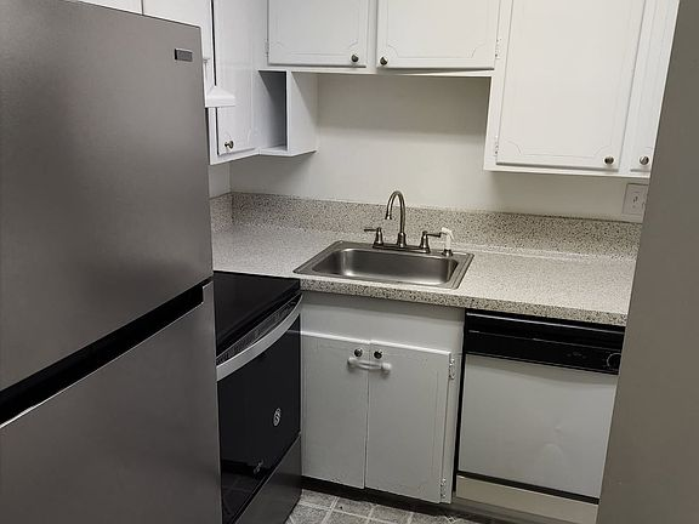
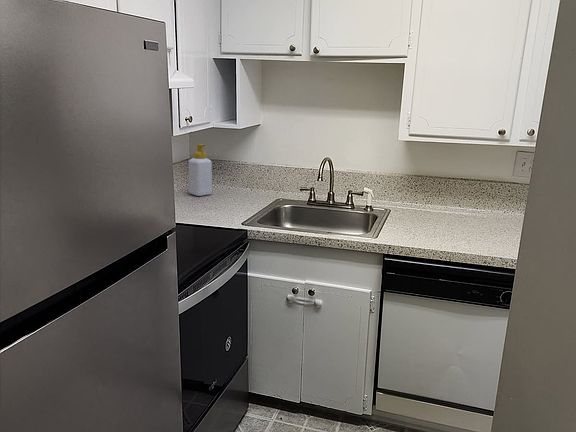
+ soap bottle (200, 169)
